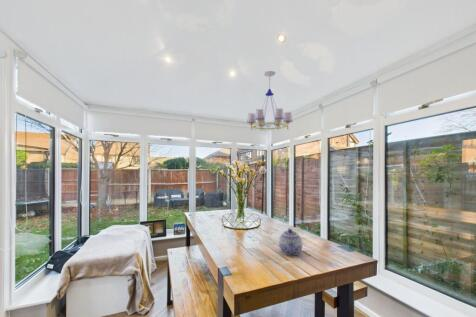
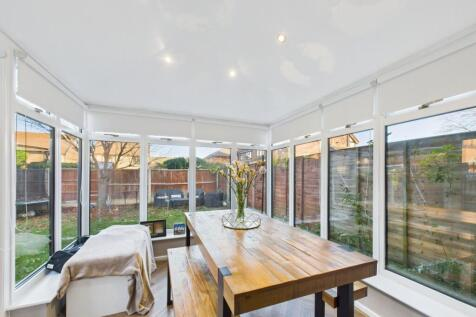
- chandelier (267, 101)
- teapot (290, 240)
